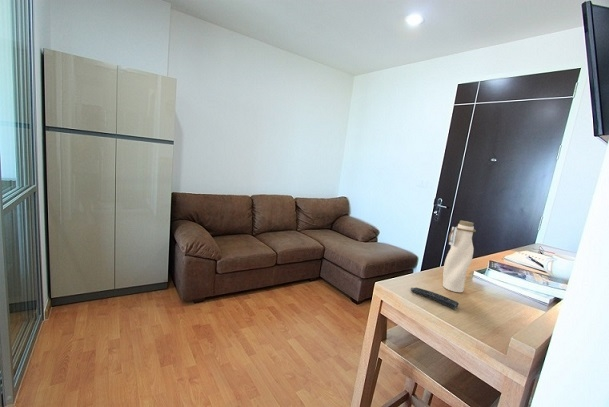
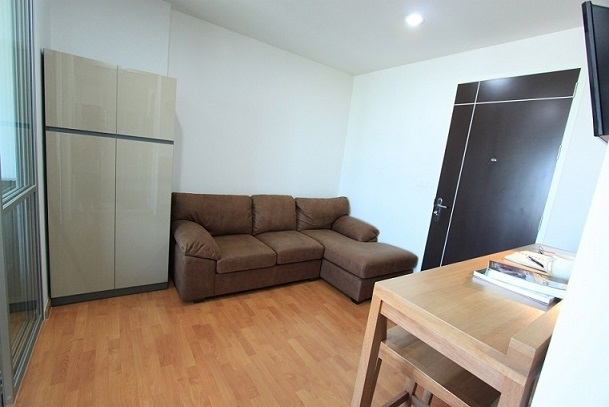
- water bottle (458, 255)
- remote control (433, 296)
